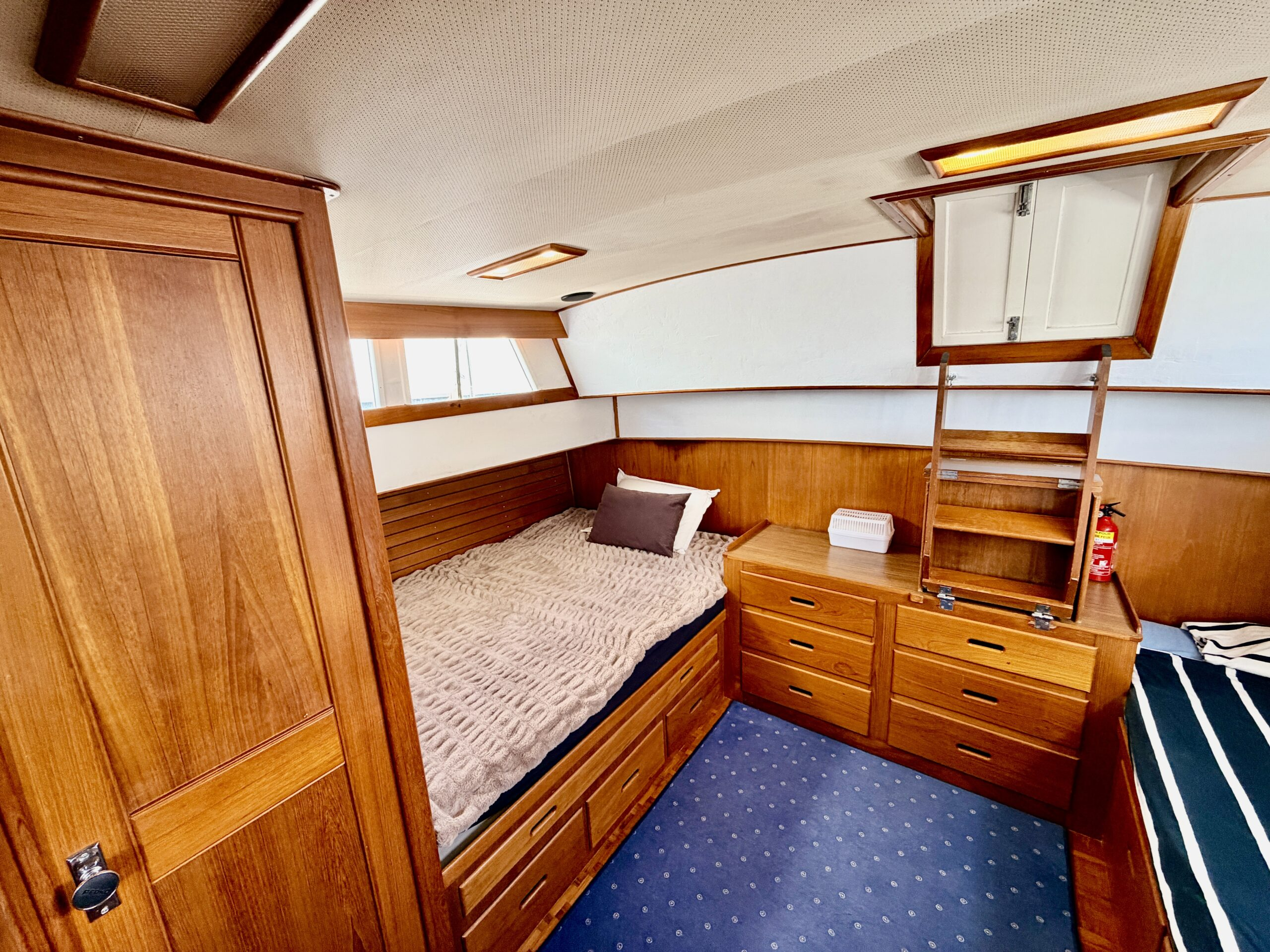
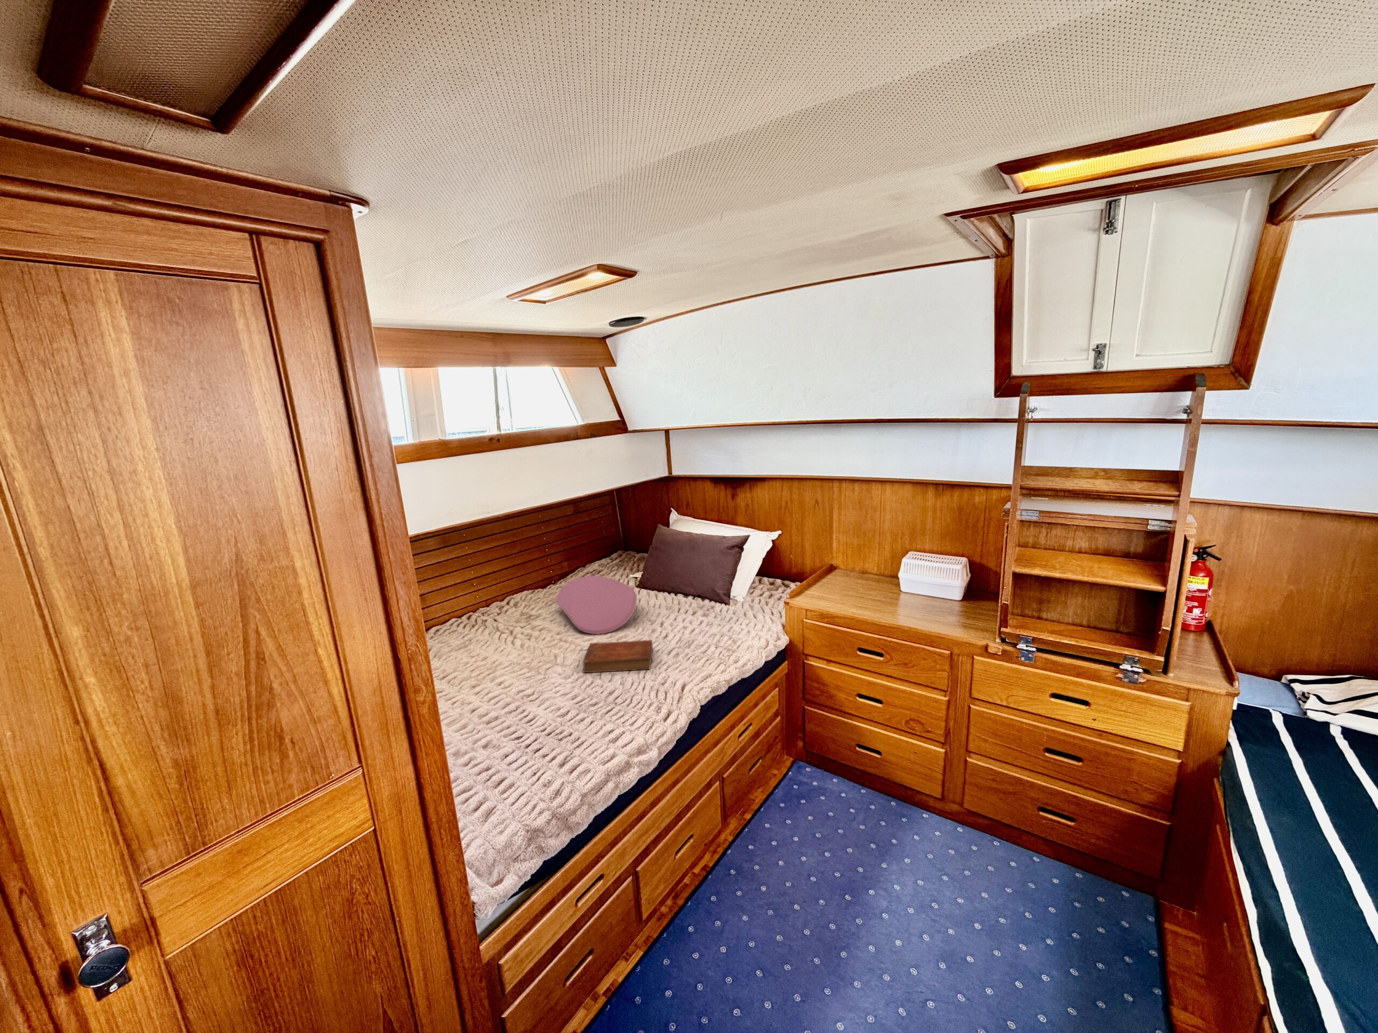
+ cushion (592, 601)
+ bible (620, 654)
